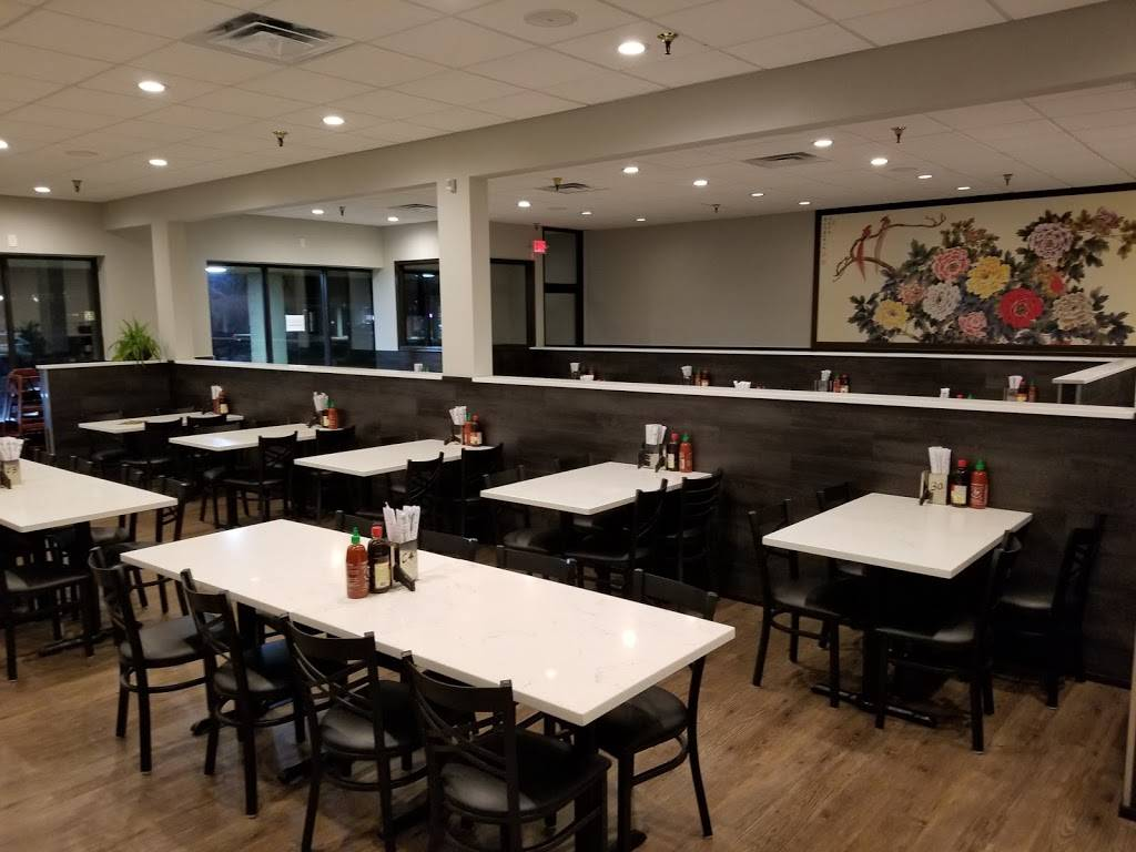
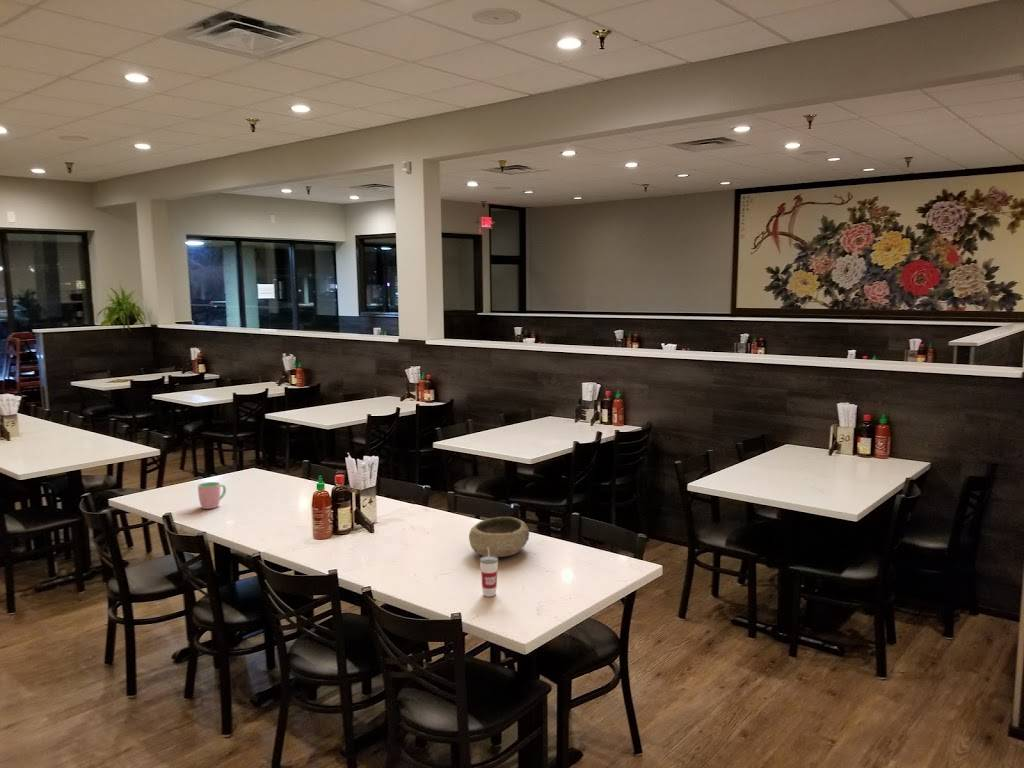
+ cup (212, 494)
+ cup (489, 570)
+ bowl (499, 537)
